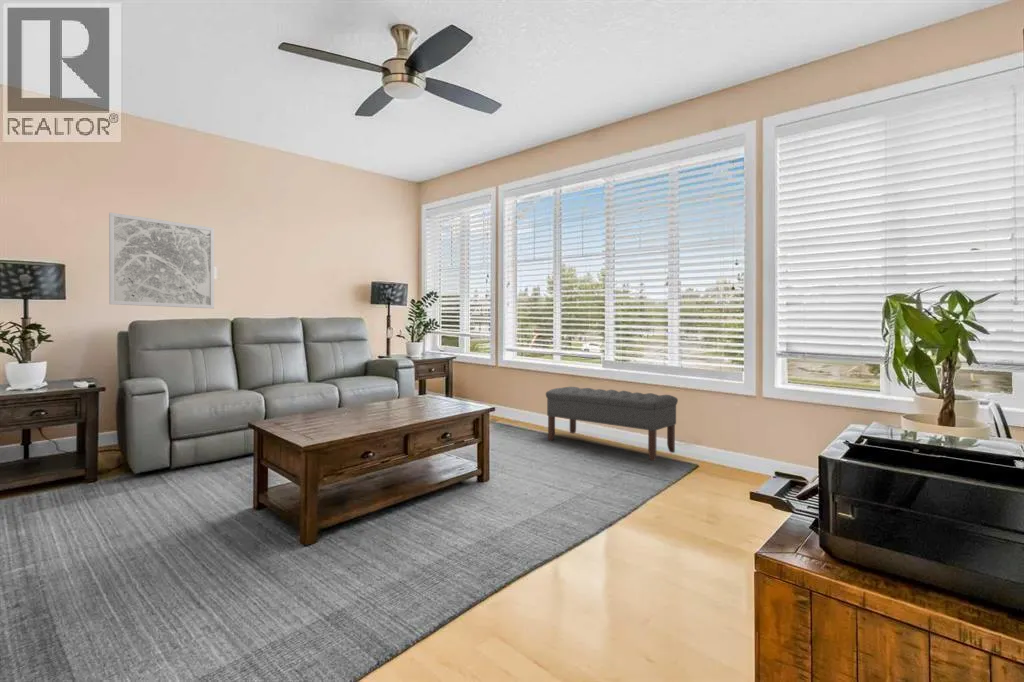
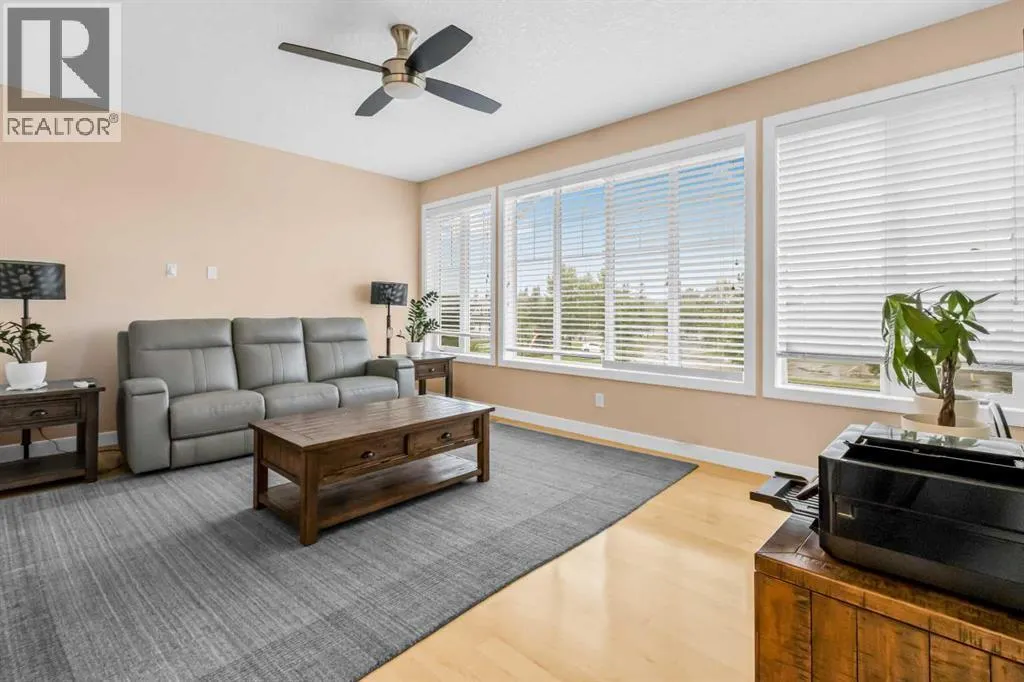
- wall art (164, 263)
- bench (608, 418)
